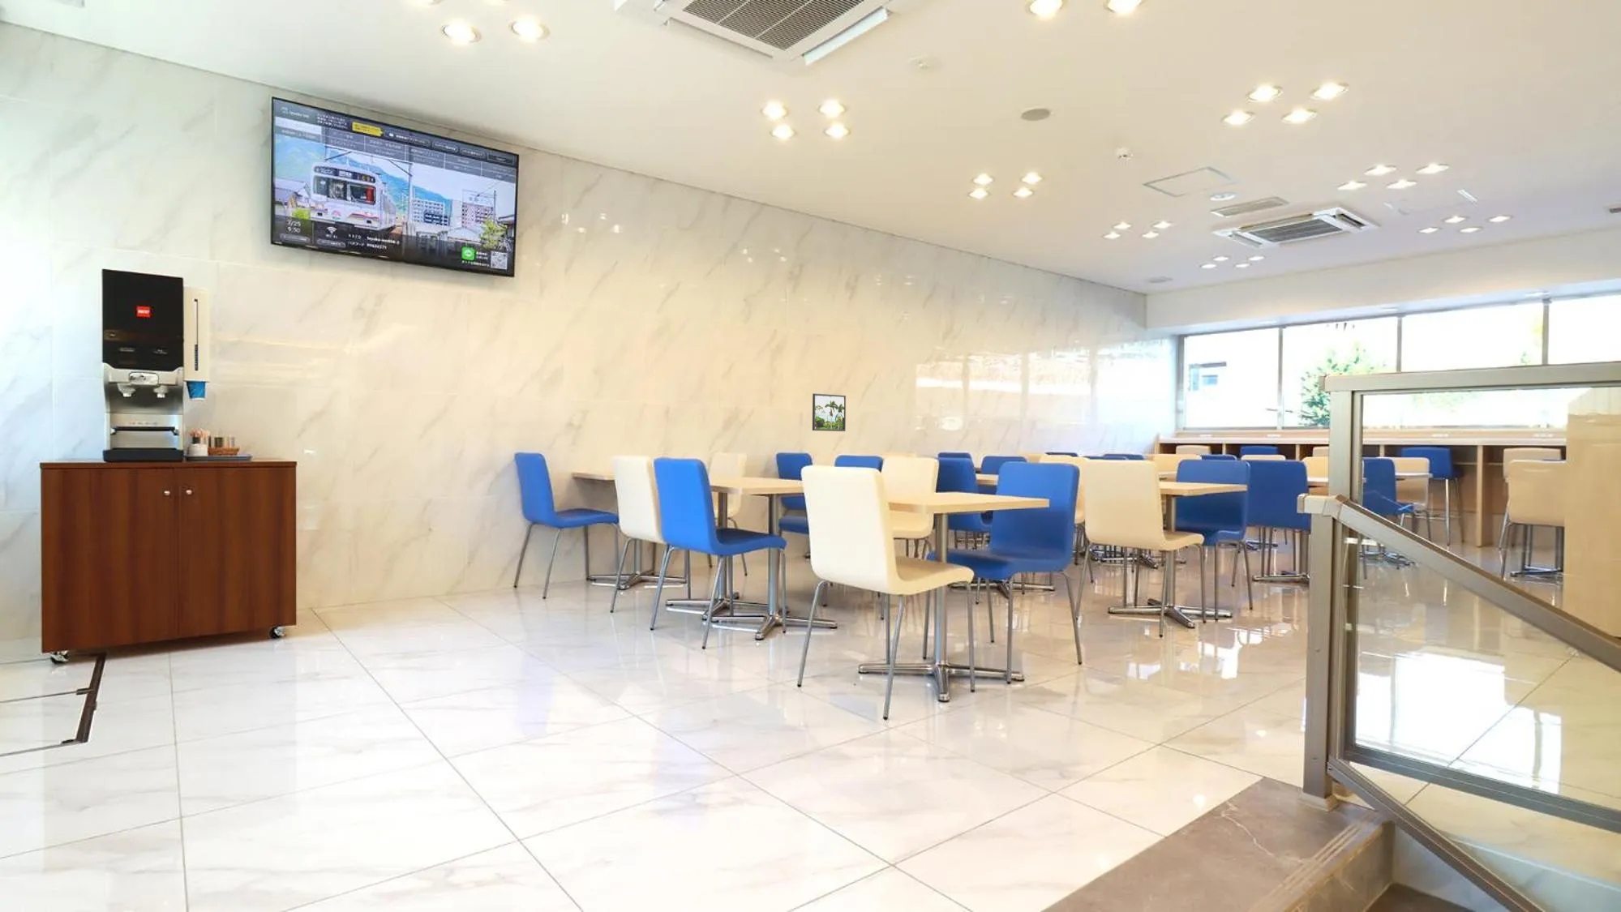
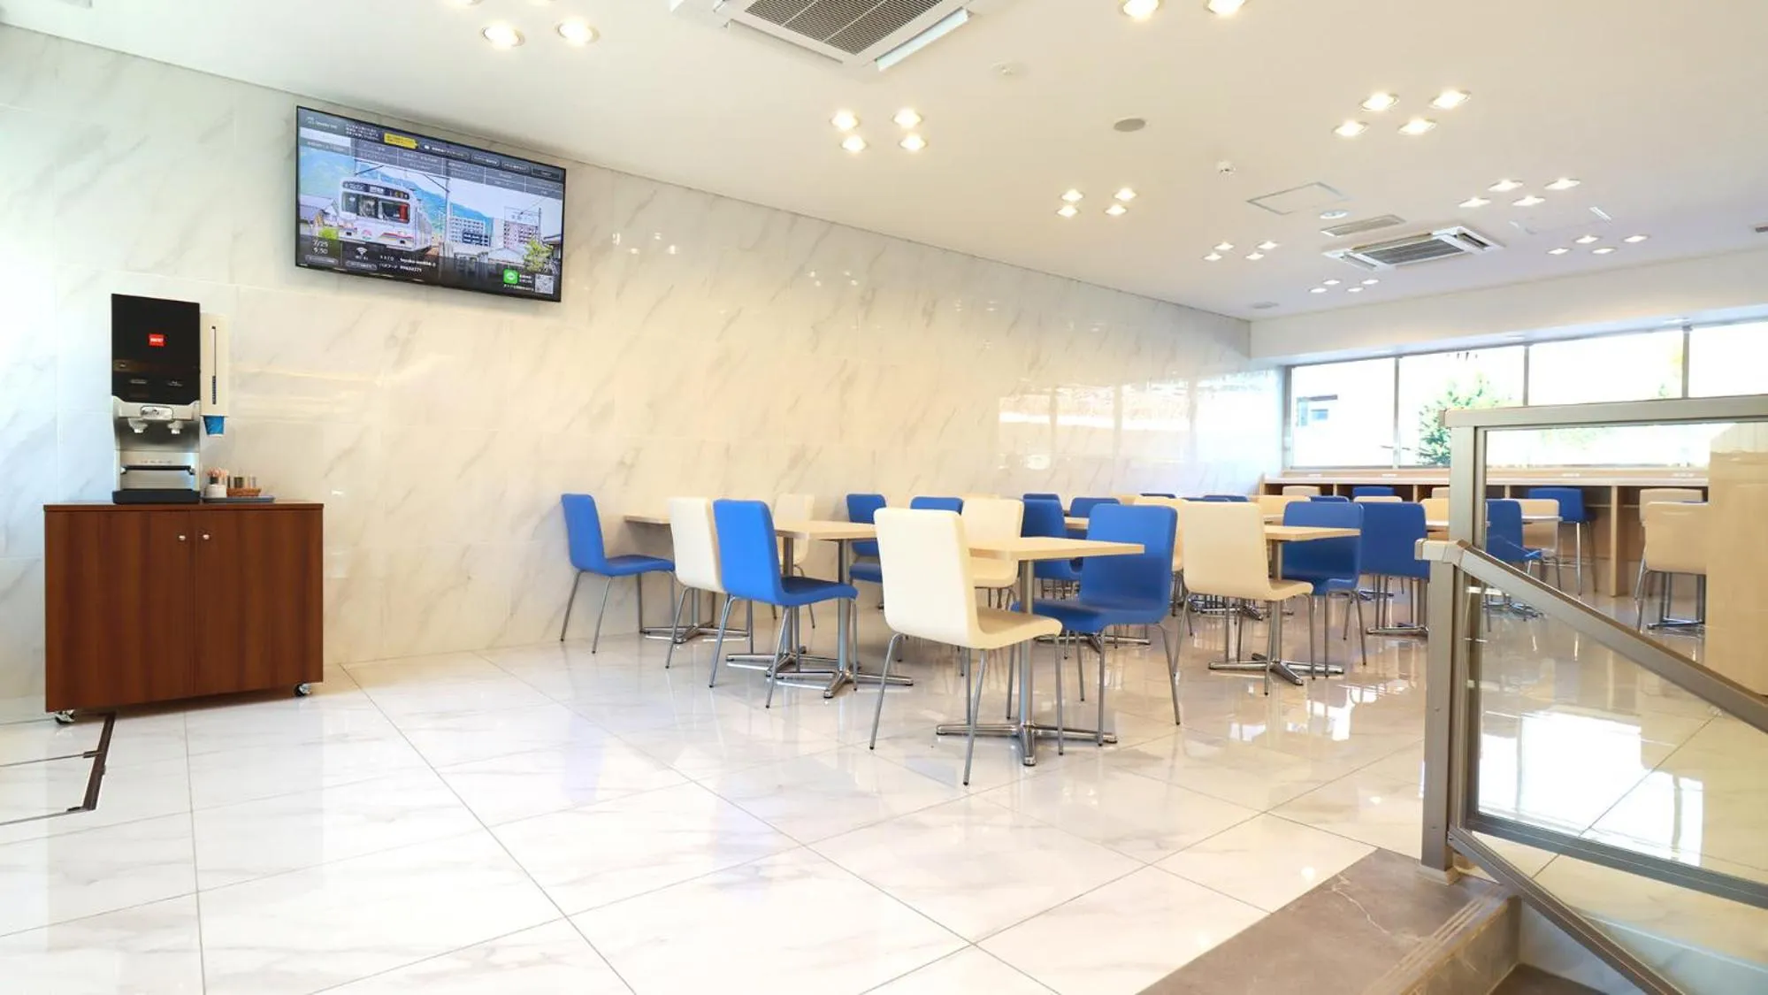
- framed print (828, 413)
